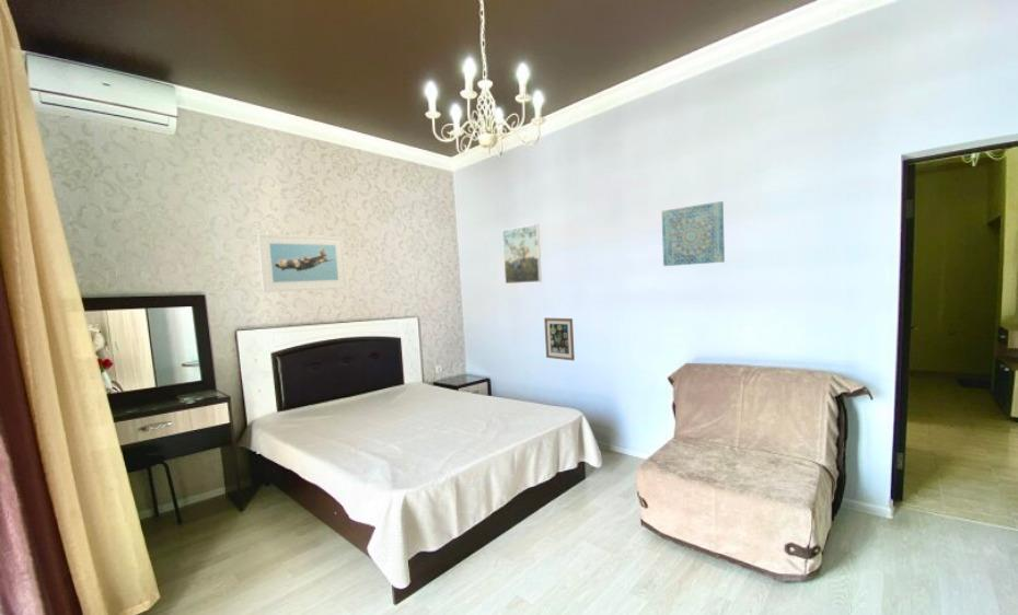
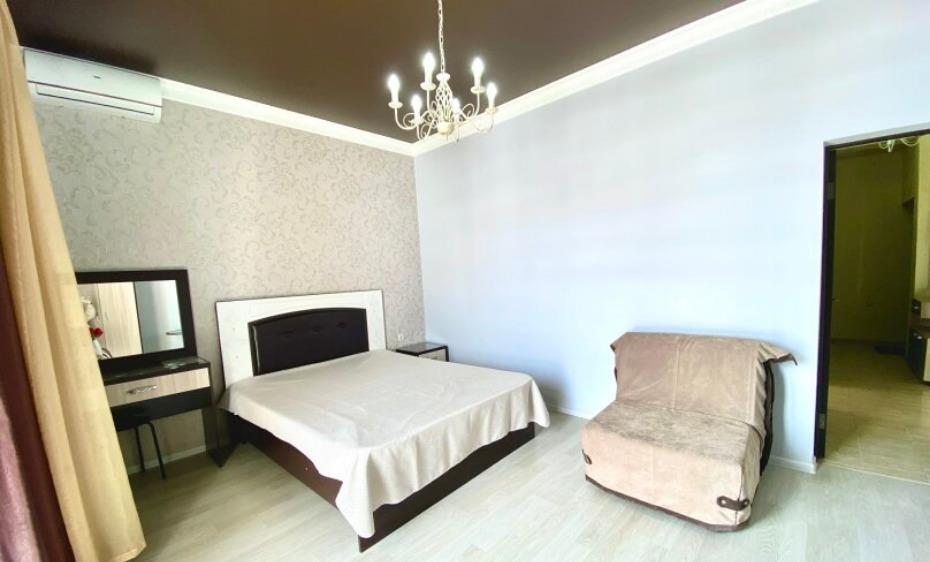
- wall art (692, 235)
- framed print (305, 263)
- wall art (558, 338)
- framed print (521, 255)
